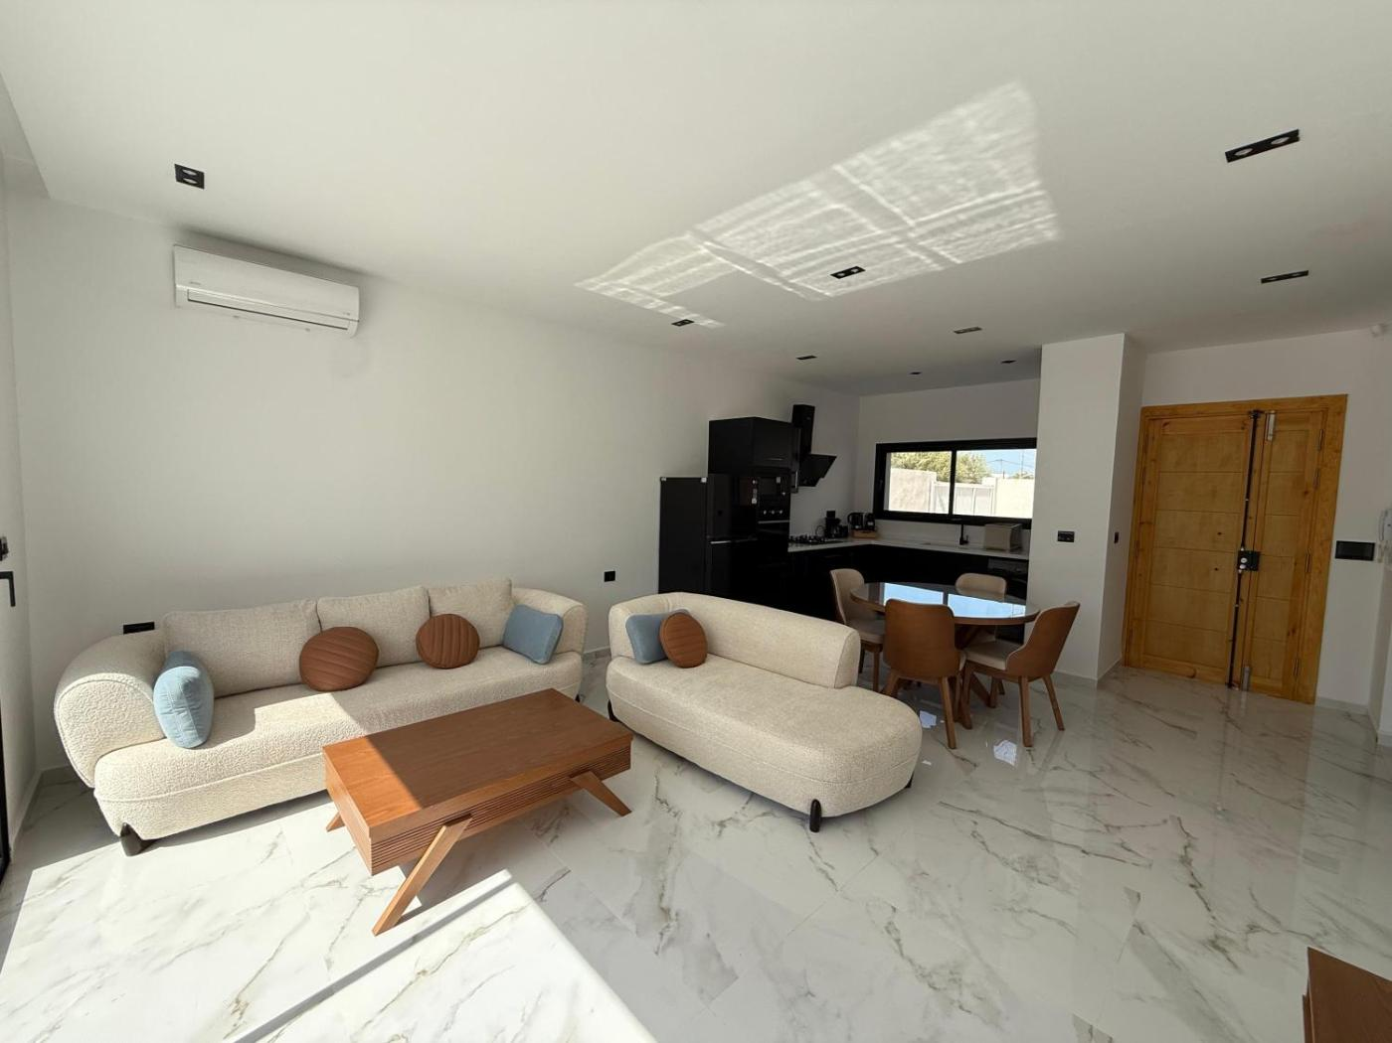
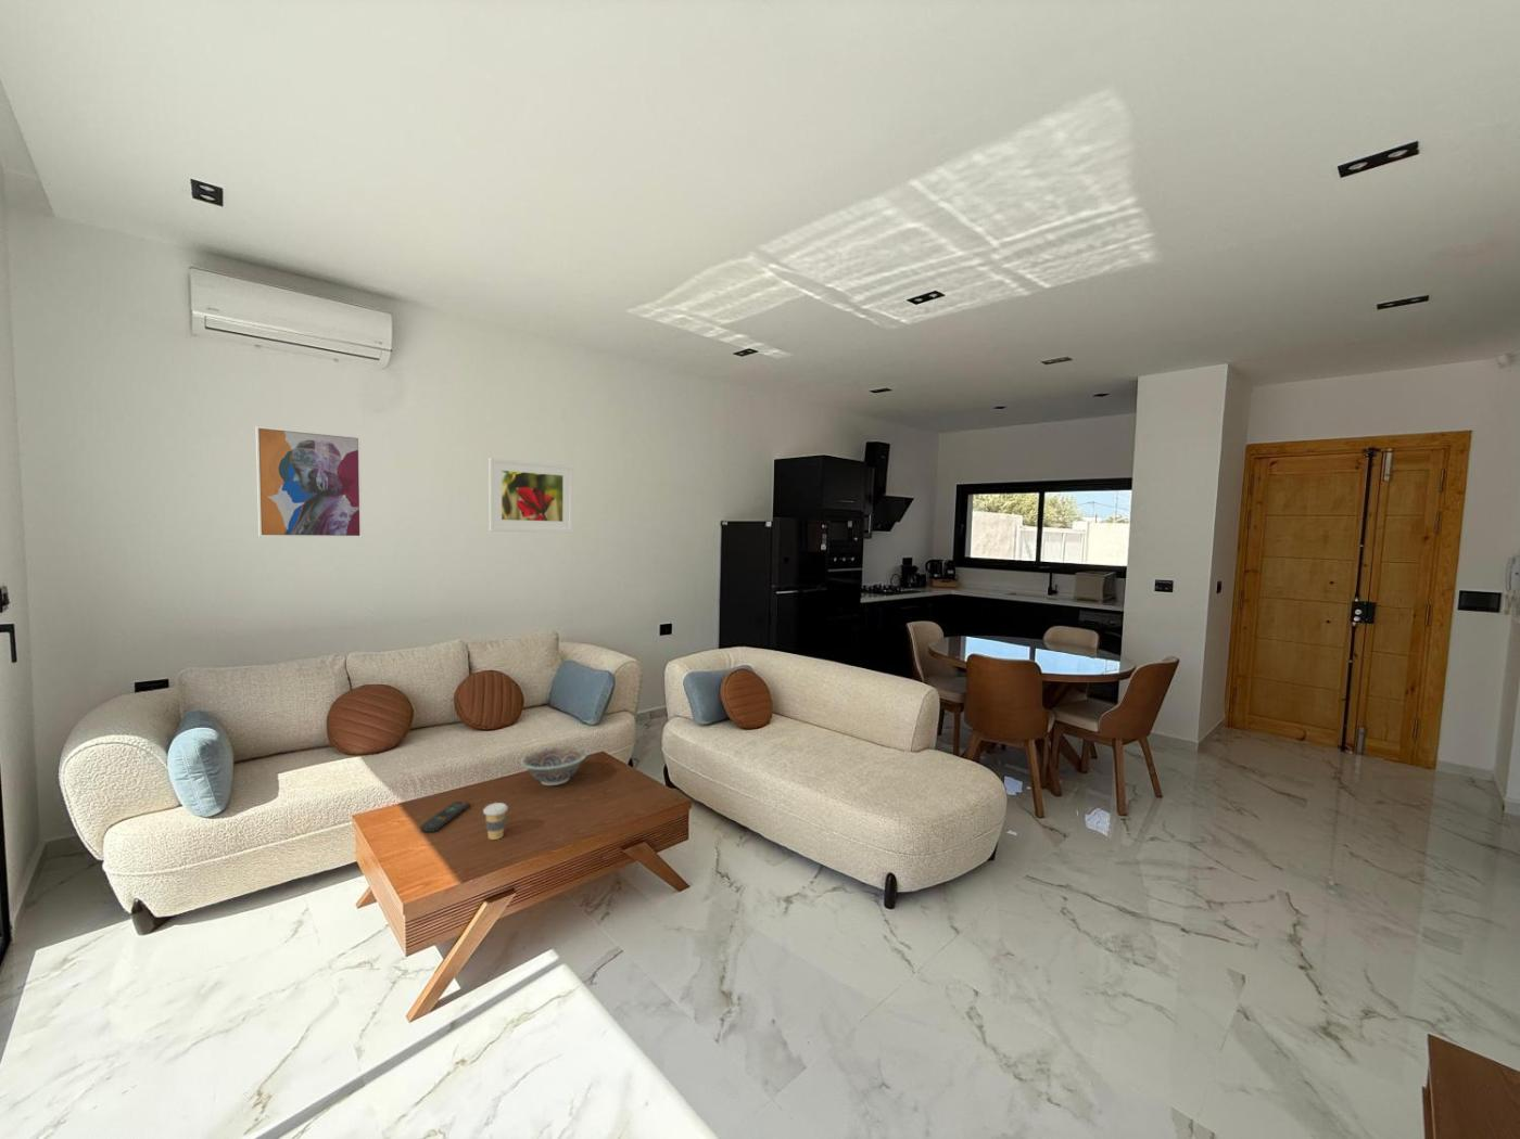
+ wall art (310, 483)
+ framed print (531, 497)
+ coffee cup (495, 821)
+ decorative bowl (554, 768)
+ remote control (445, 815)
